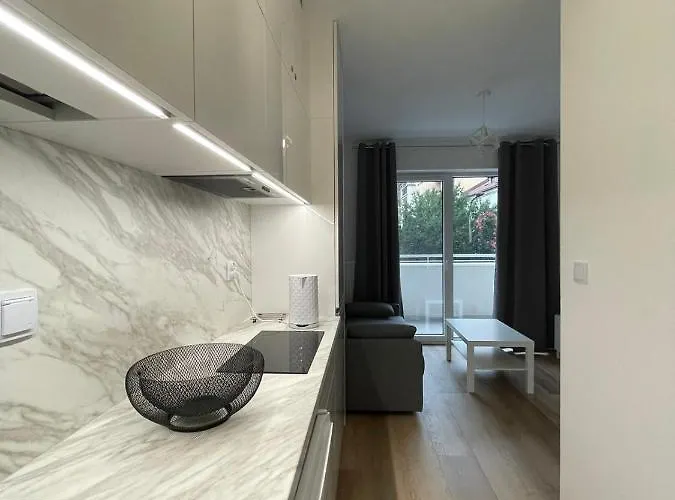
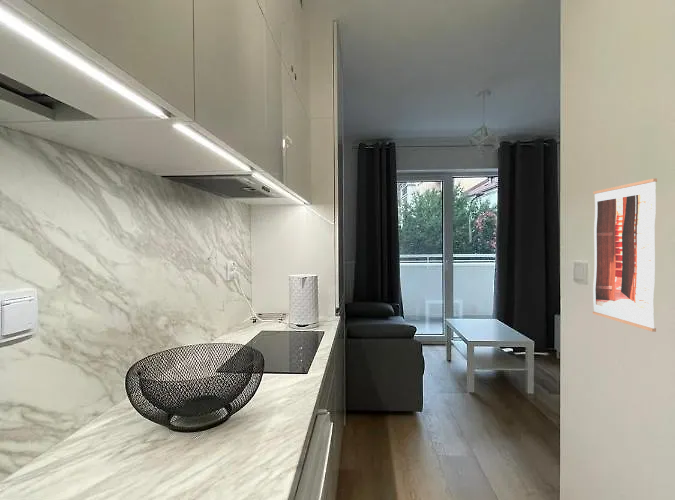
+ wall art (621, 253)
